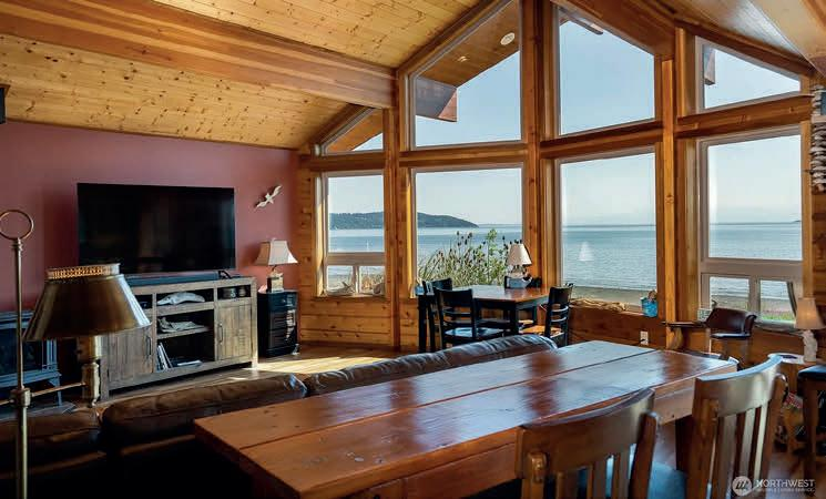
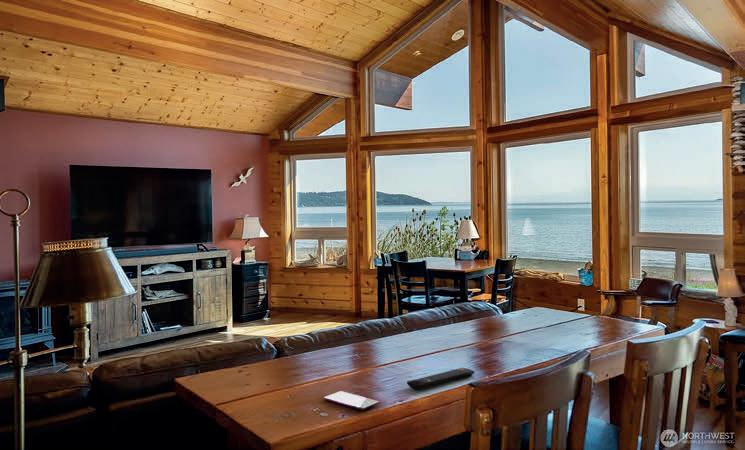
+ remote control (442, 378)
+ smartphone (351, 400)
